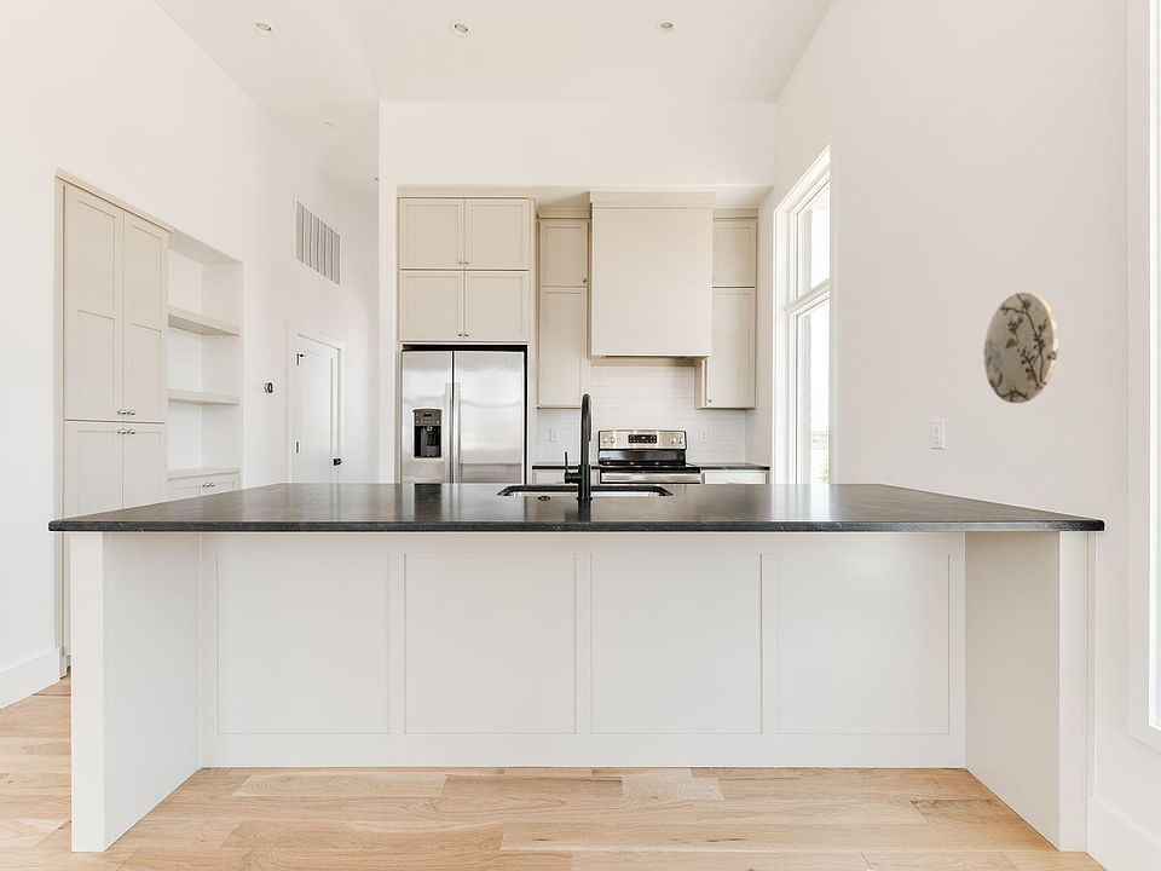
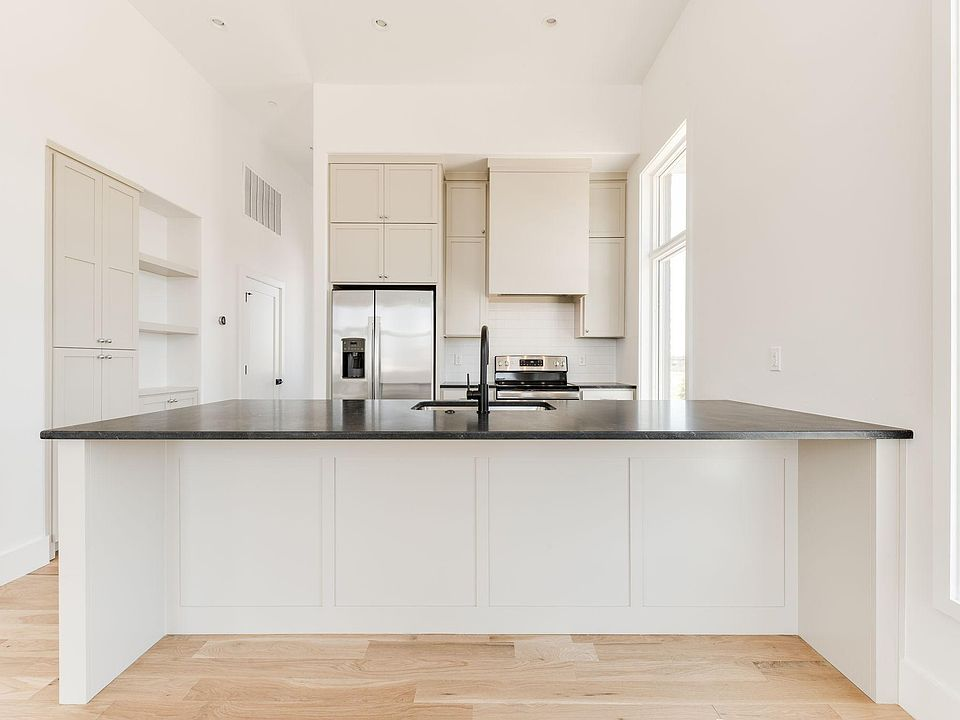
- decorative plate (1018, 347)
